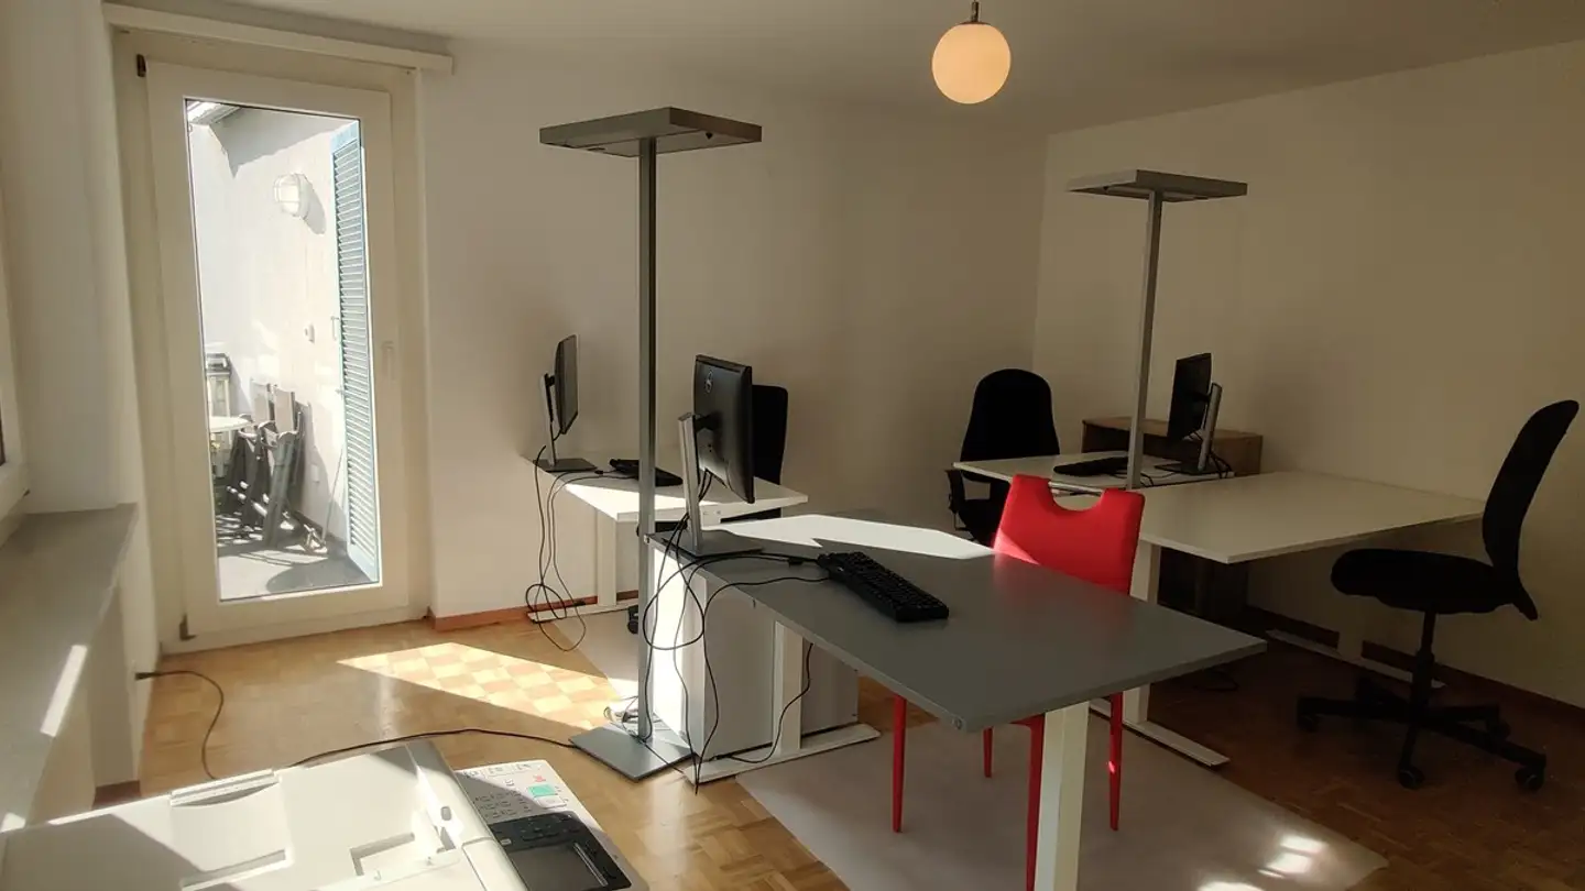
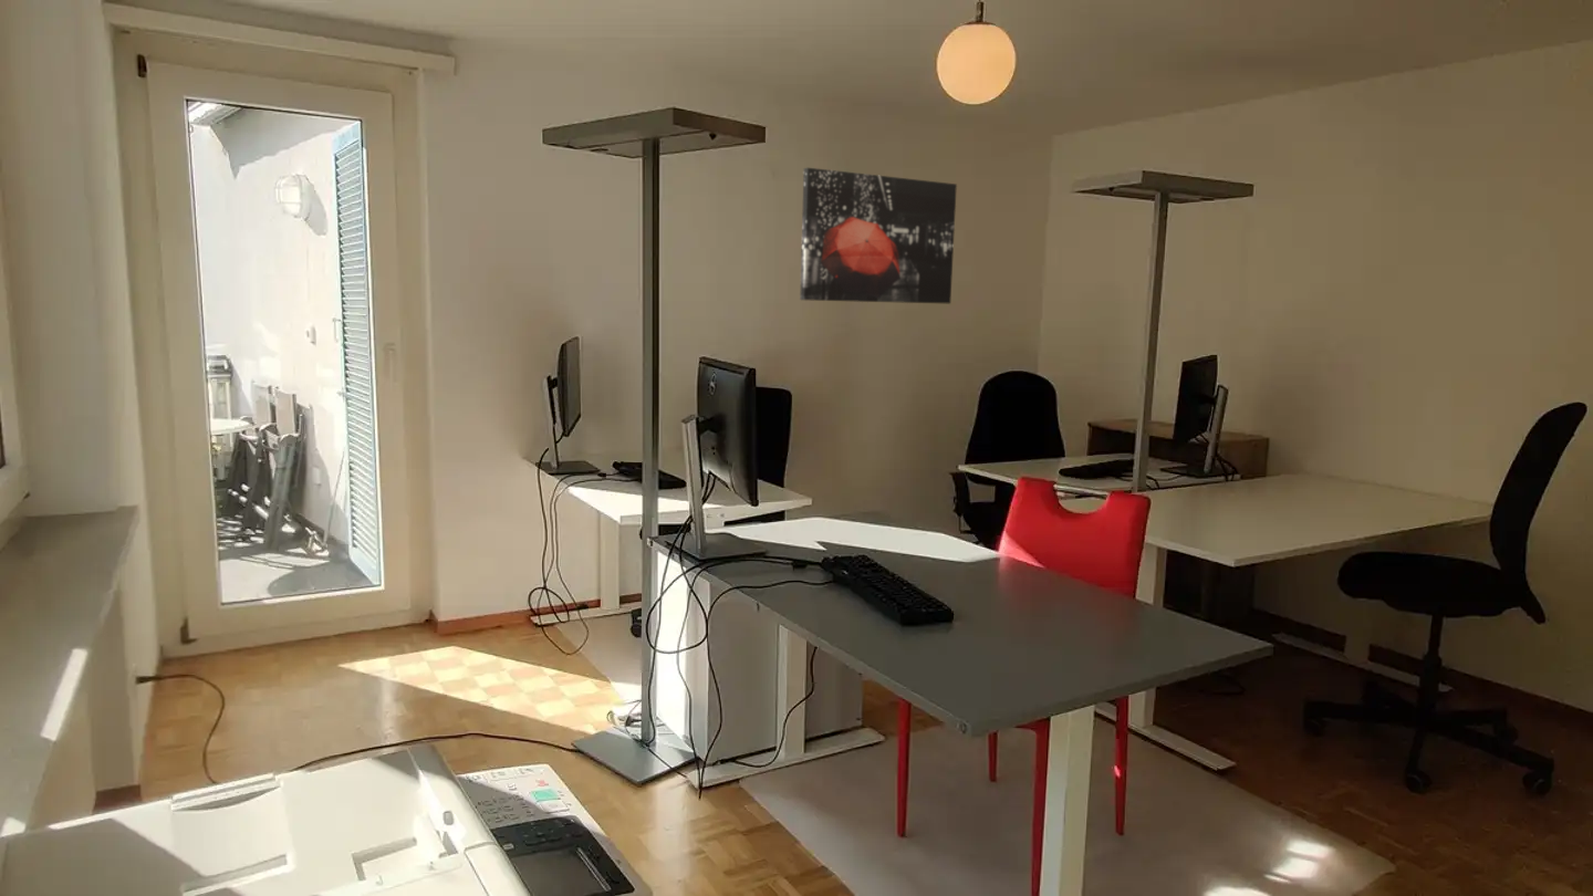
+ wall art (881, 239)
